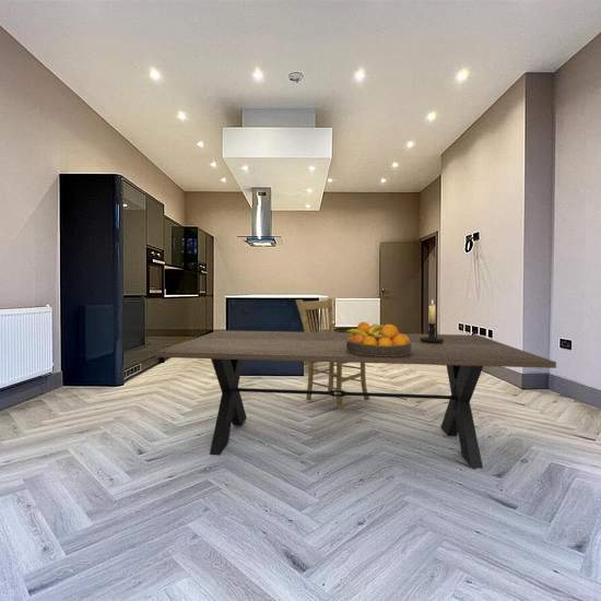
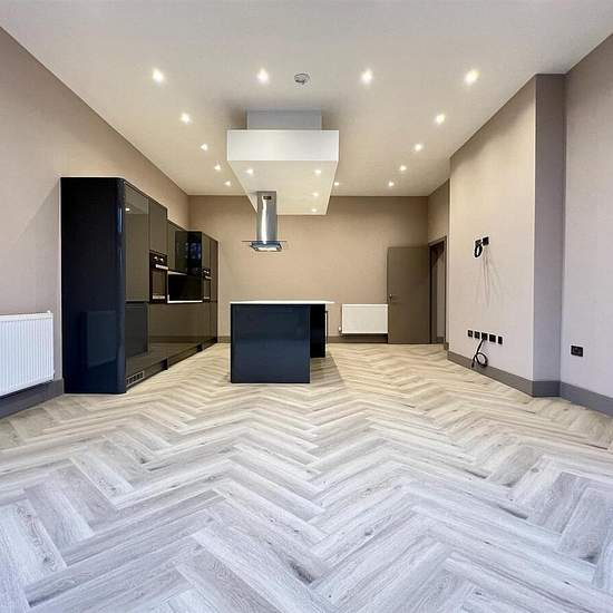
- candle holder (433, 320)
- dining table (342, 390)
- dining chair (332, 362)
- fruit bowl (378, 335)
